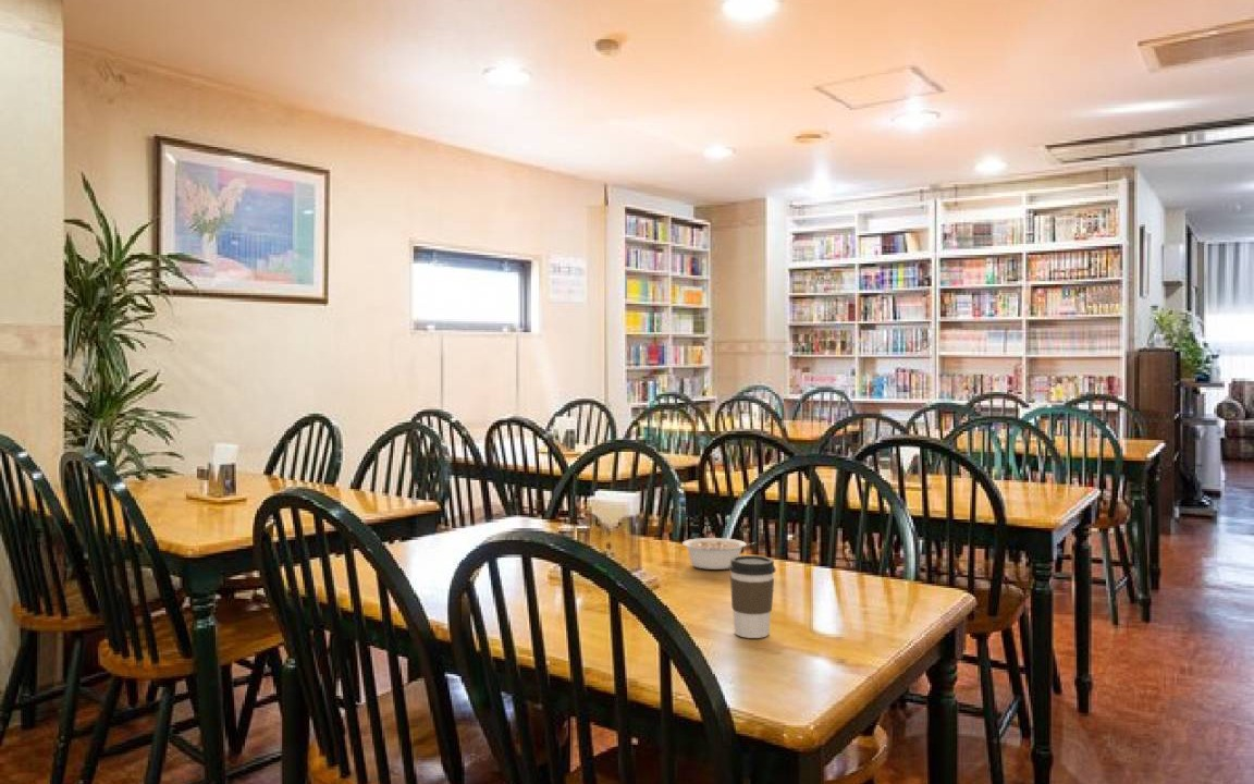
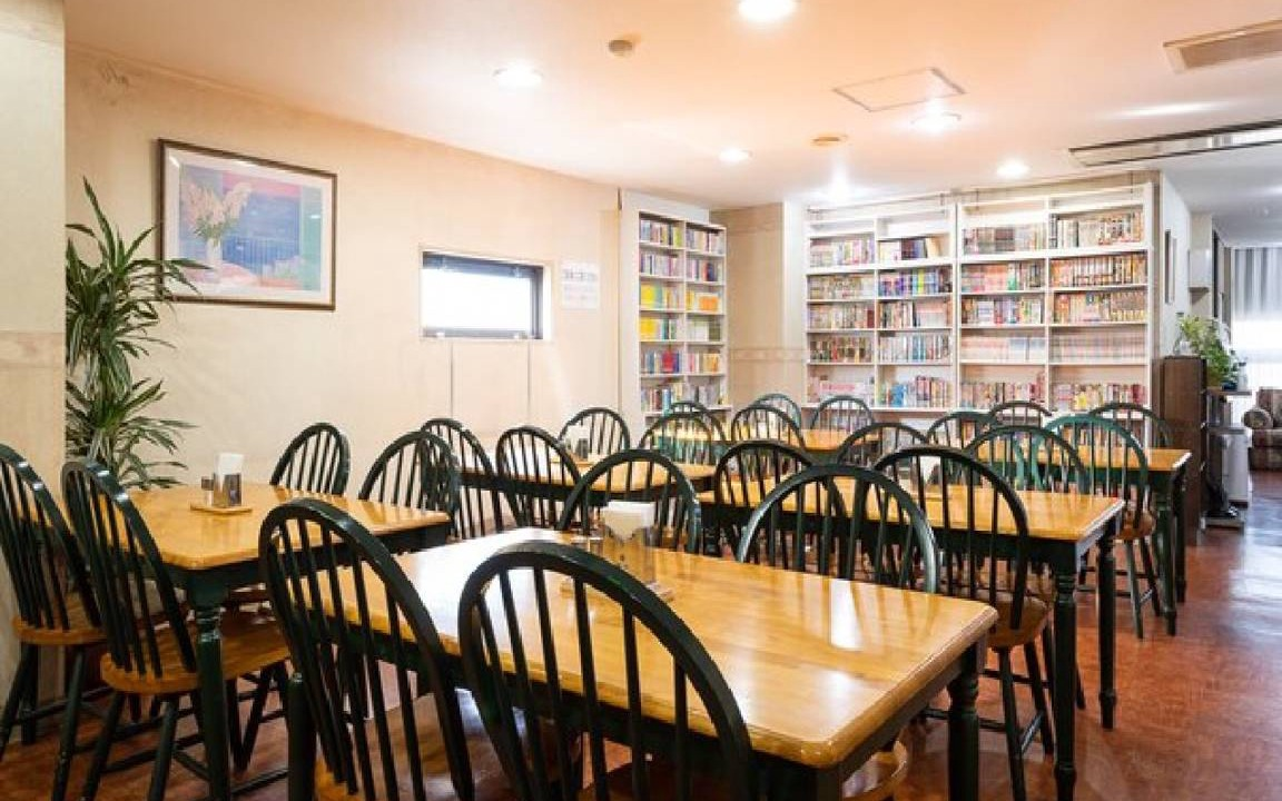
- coffee cup (751, 596)
- legume (716, 551)
